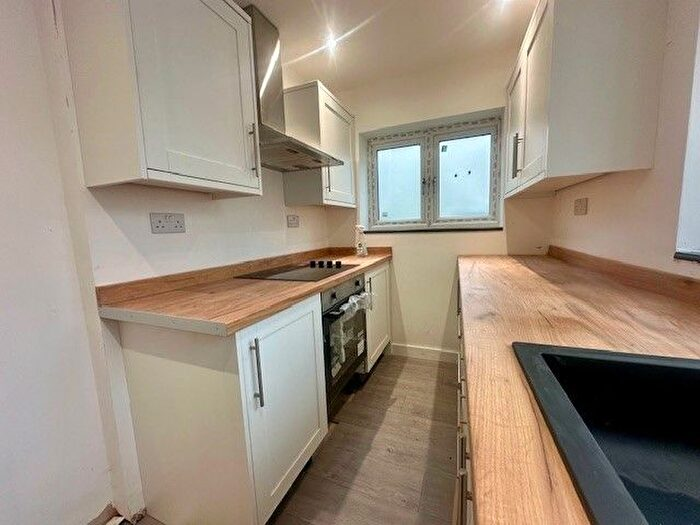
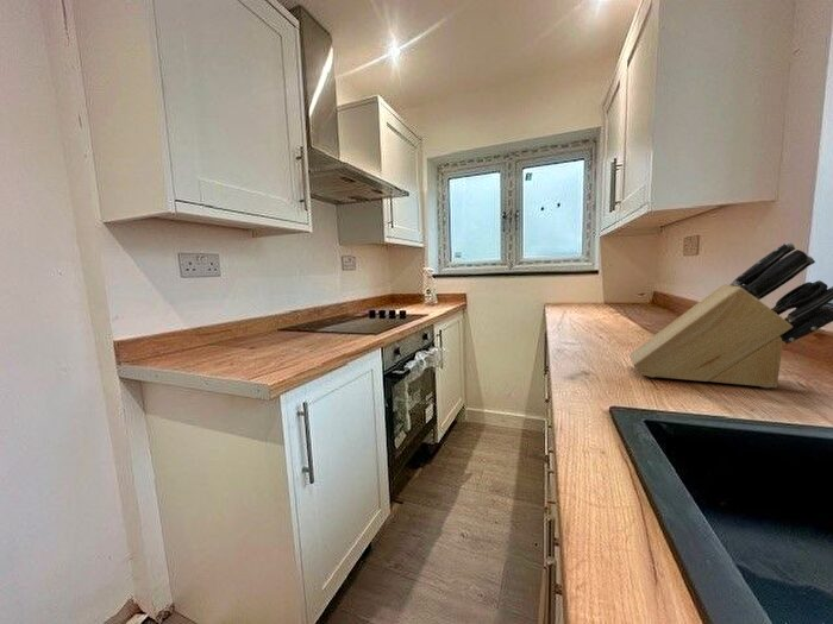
+ knife block (724, 313)
